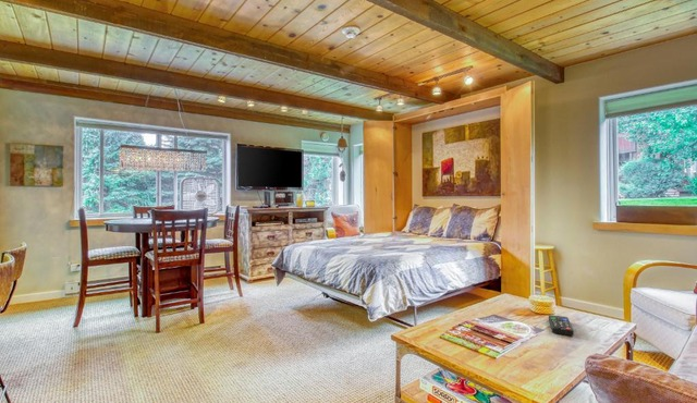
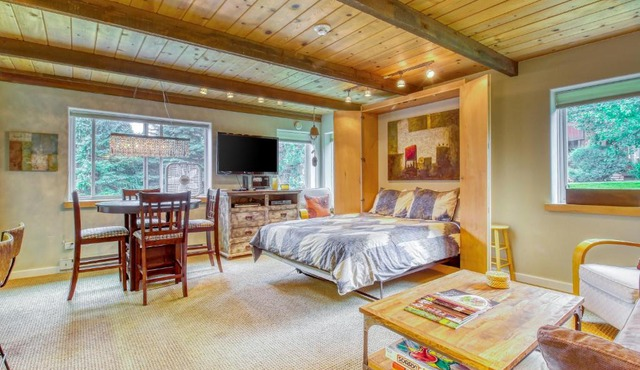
- remote control (560, 323)
